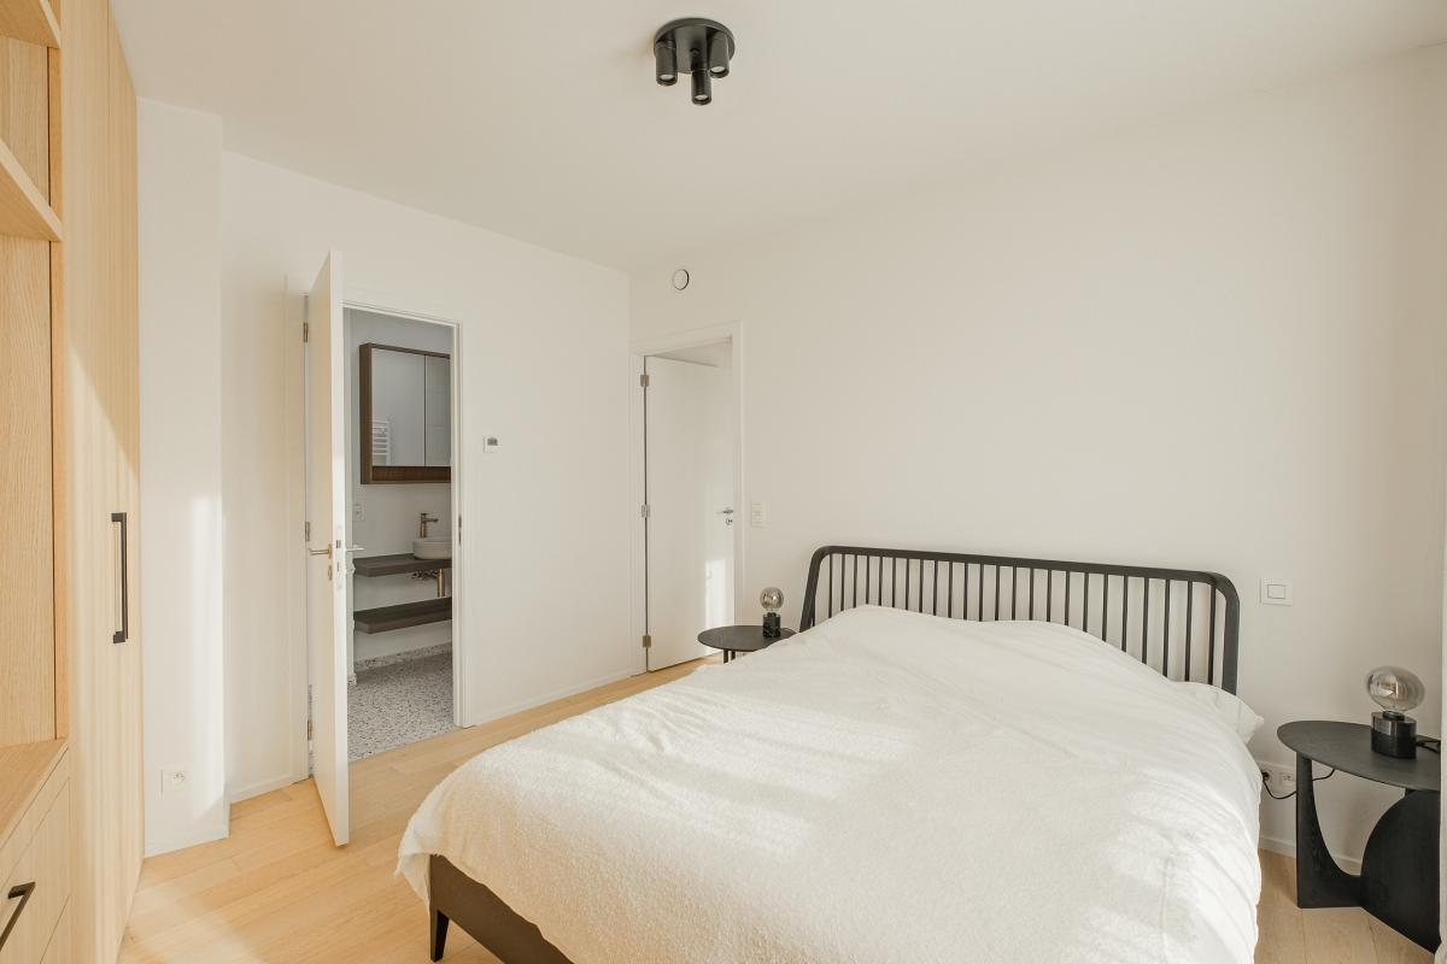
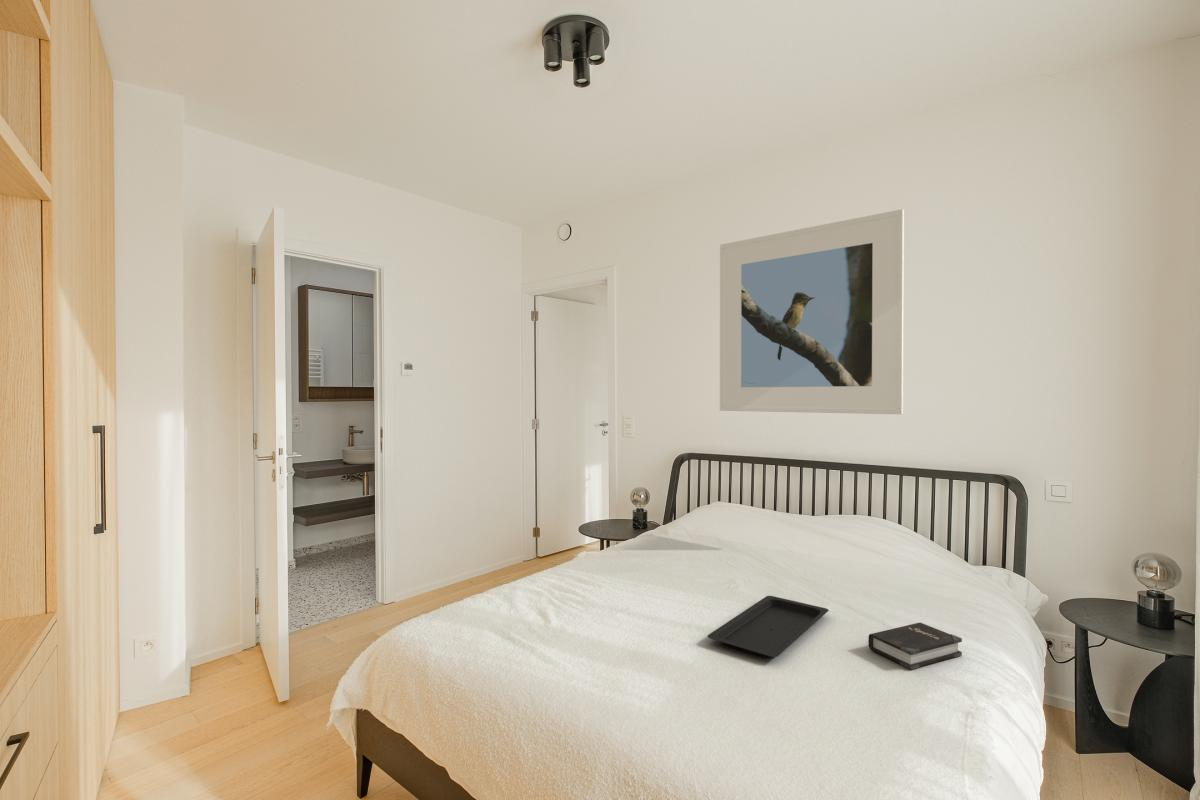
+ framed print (802, 320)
+ serving tray (771, 625)
+ hardback book (914, 643)
